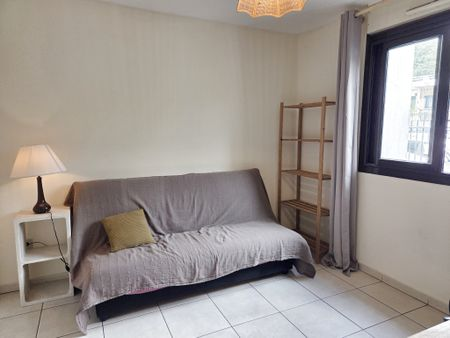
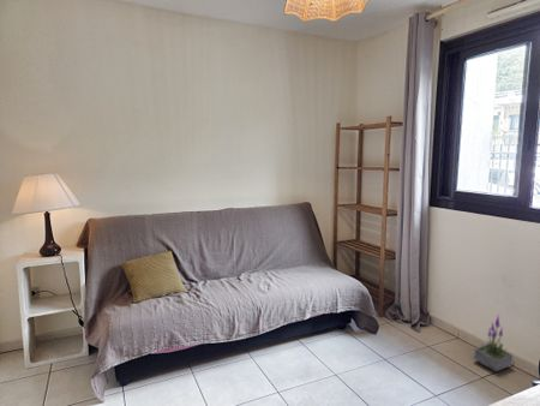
+ potted plant (494, 339)
